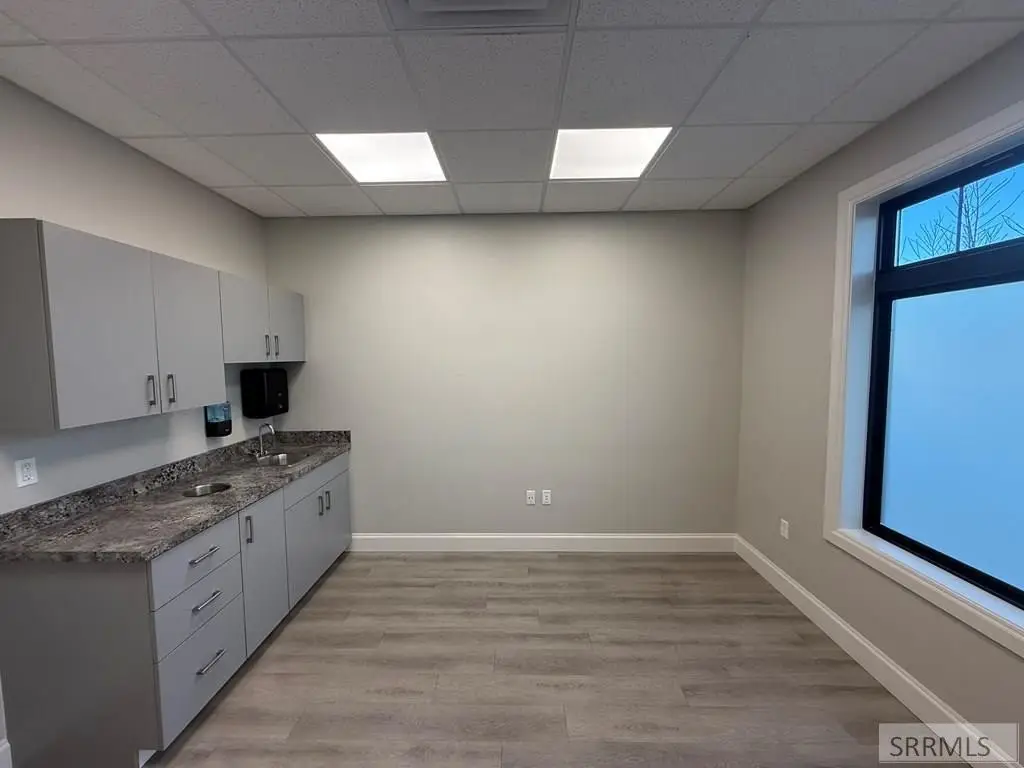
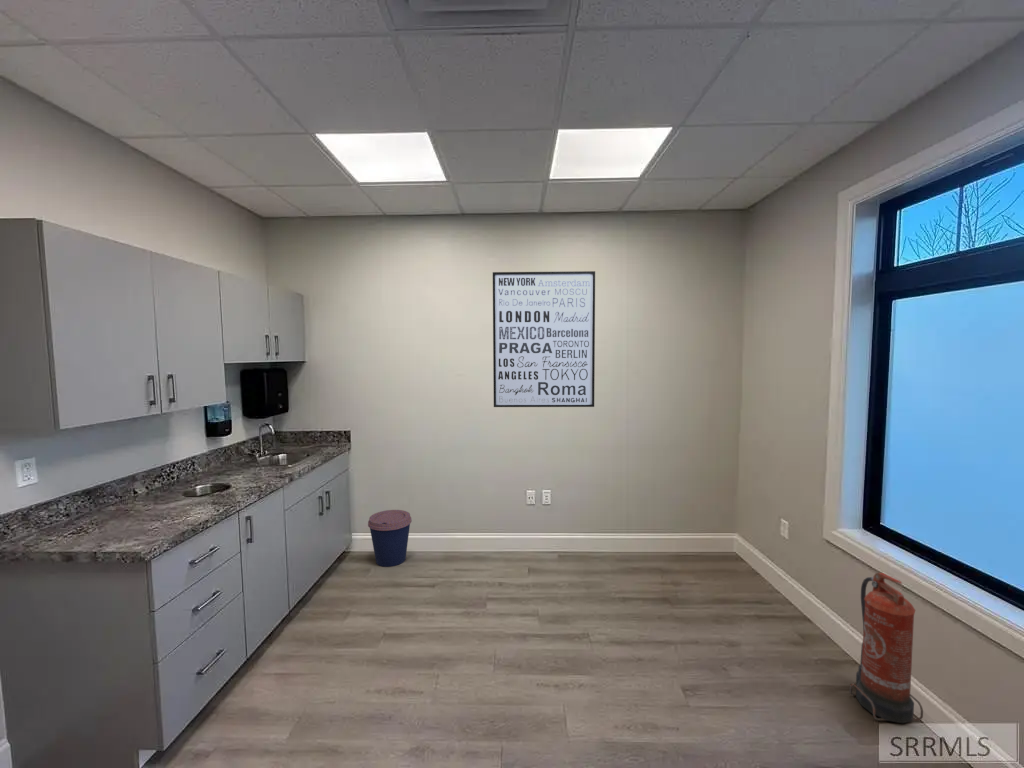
+ coffee cup (390, 538)
+ fire extinguisher (881, 637)
+ wall art (543, 340)
